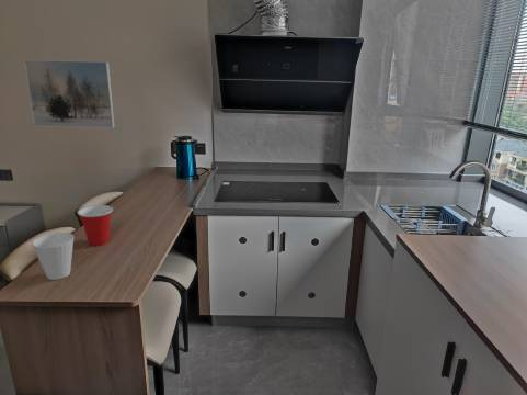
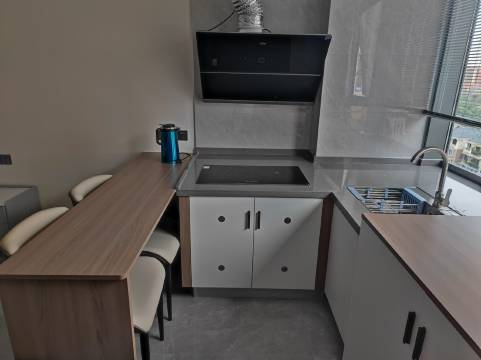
- cup (96, 225)
- cup (56, 257)
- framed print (70, 94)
